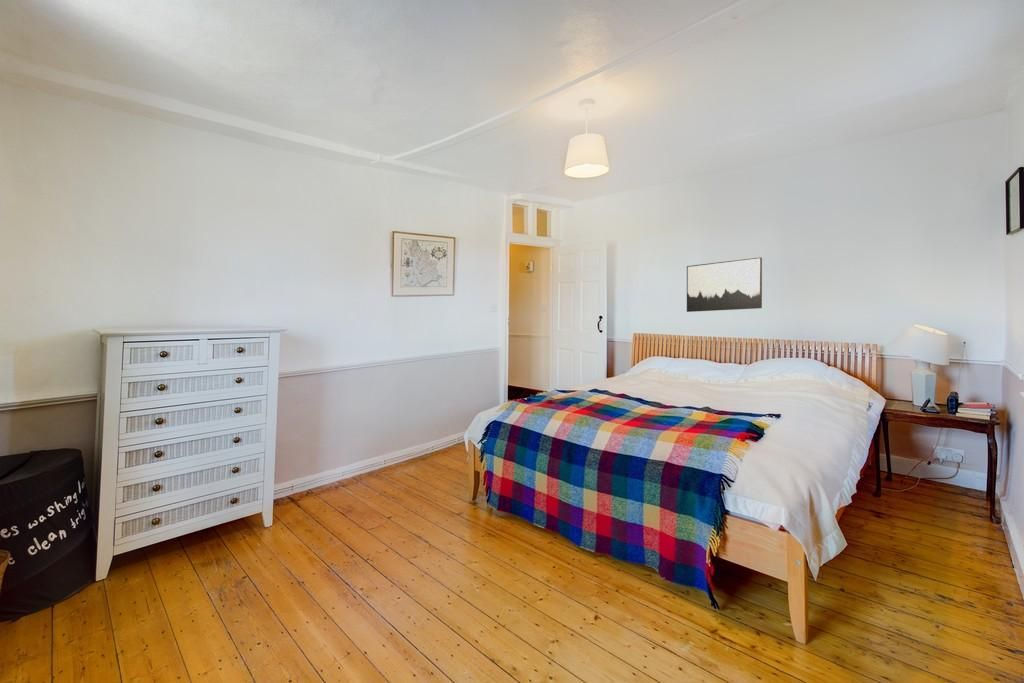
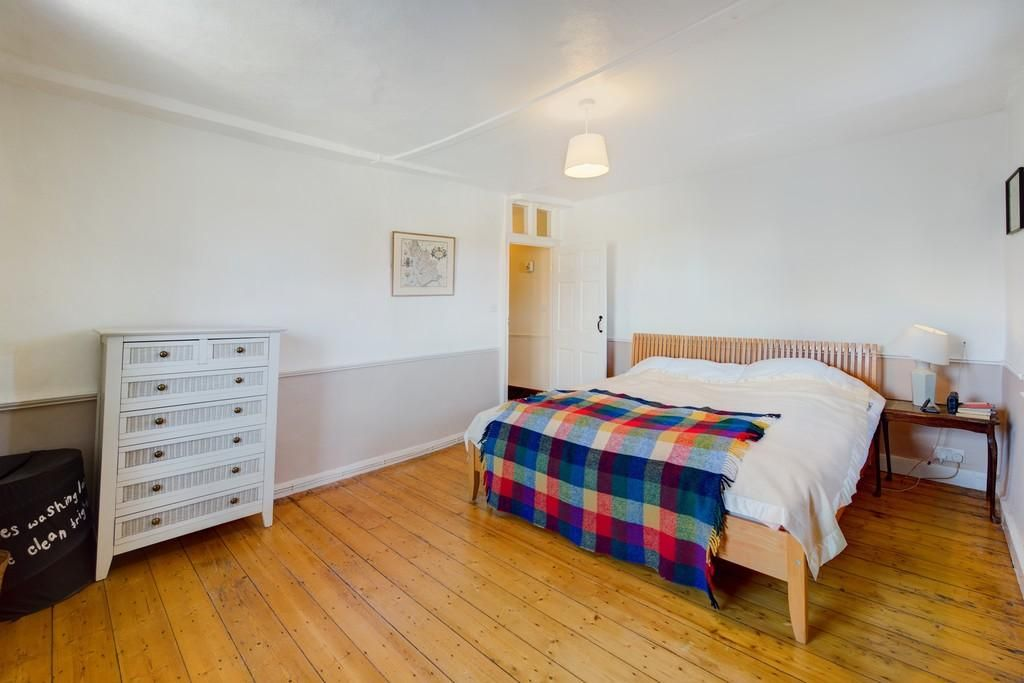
- wall art (722, 286)
